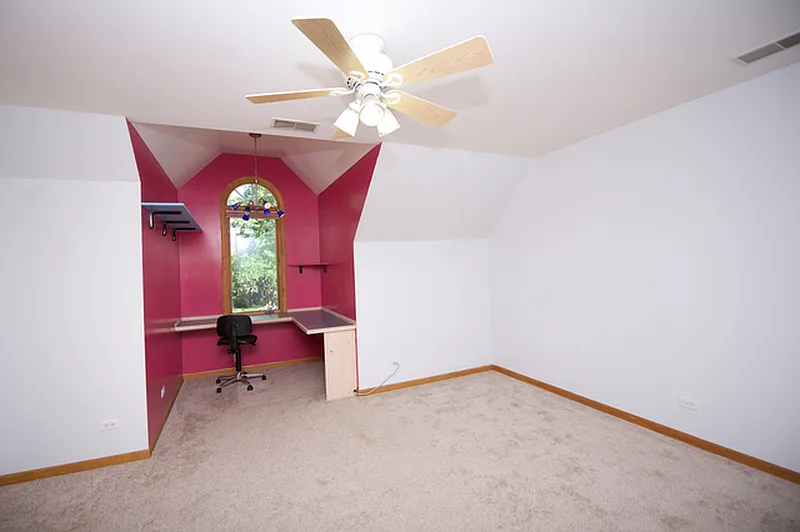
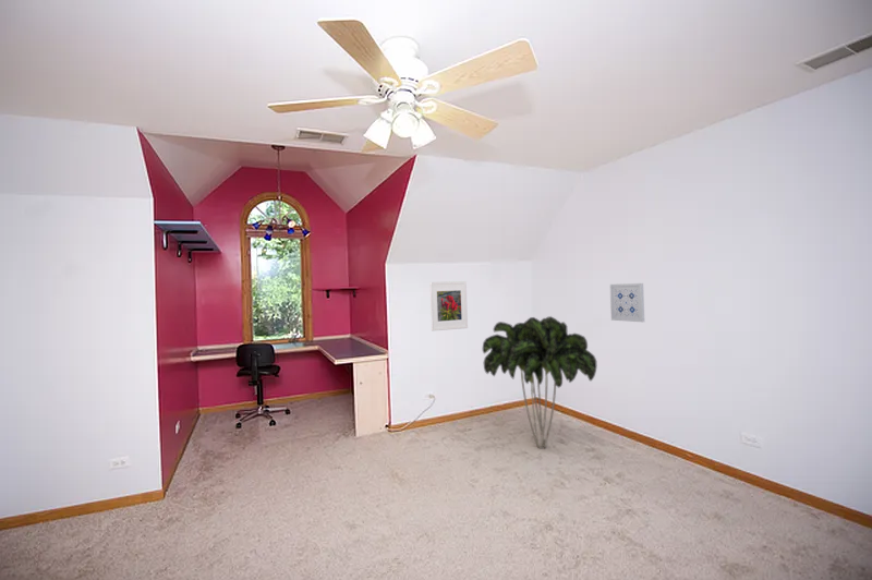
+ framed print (449, 305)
+ indoor plant (538, 382)
+ wall art (626, 302)
